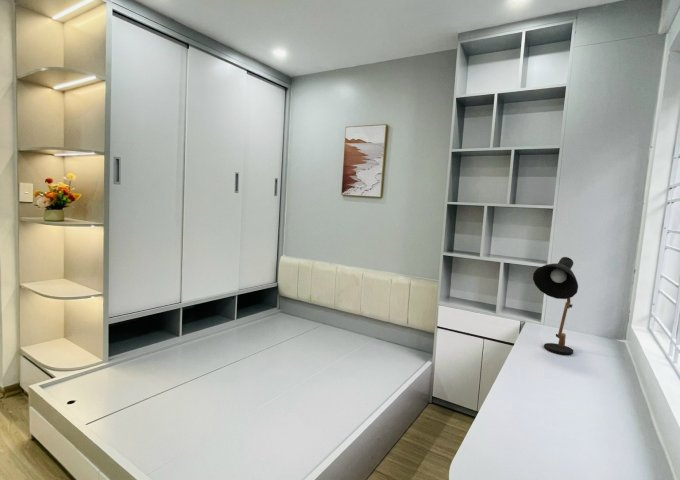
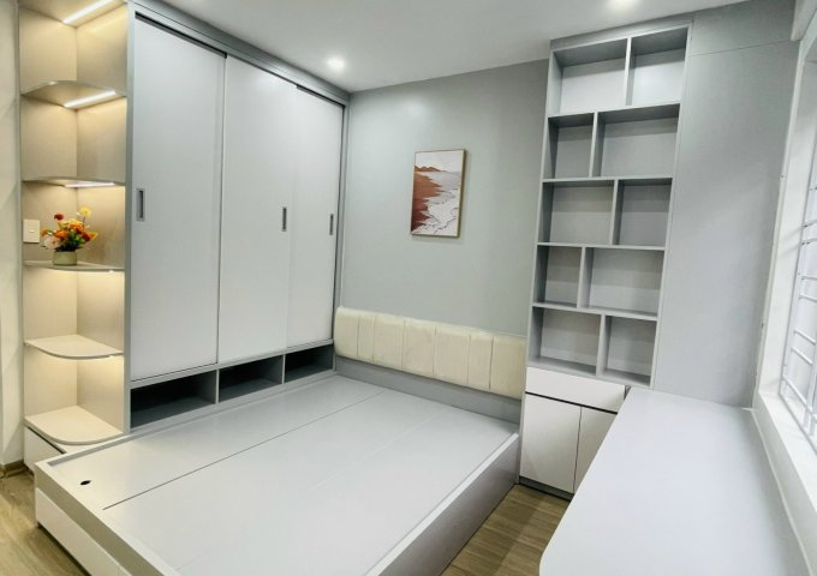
- desk lamp (558, 298)
